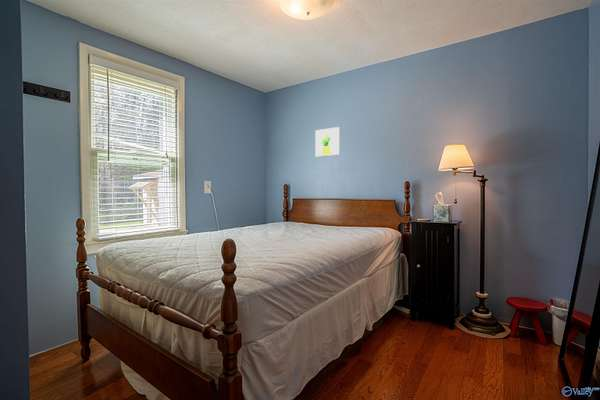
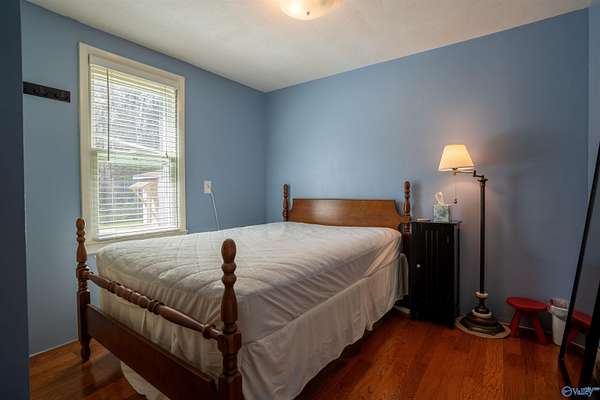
- wall art (327, 142)
